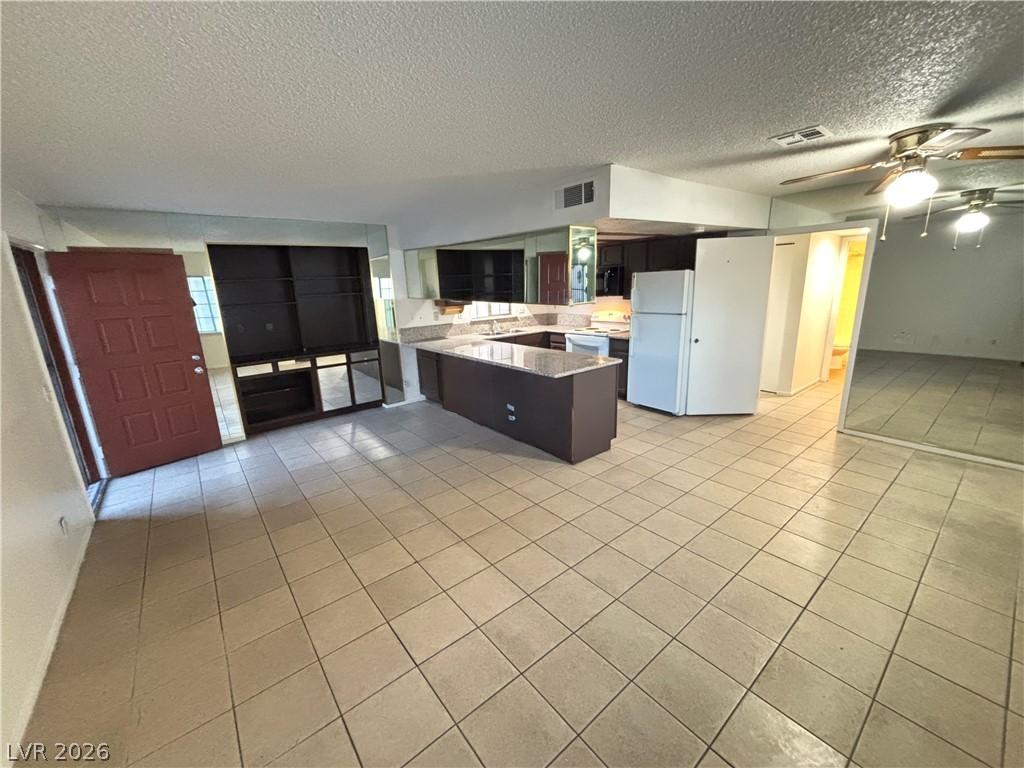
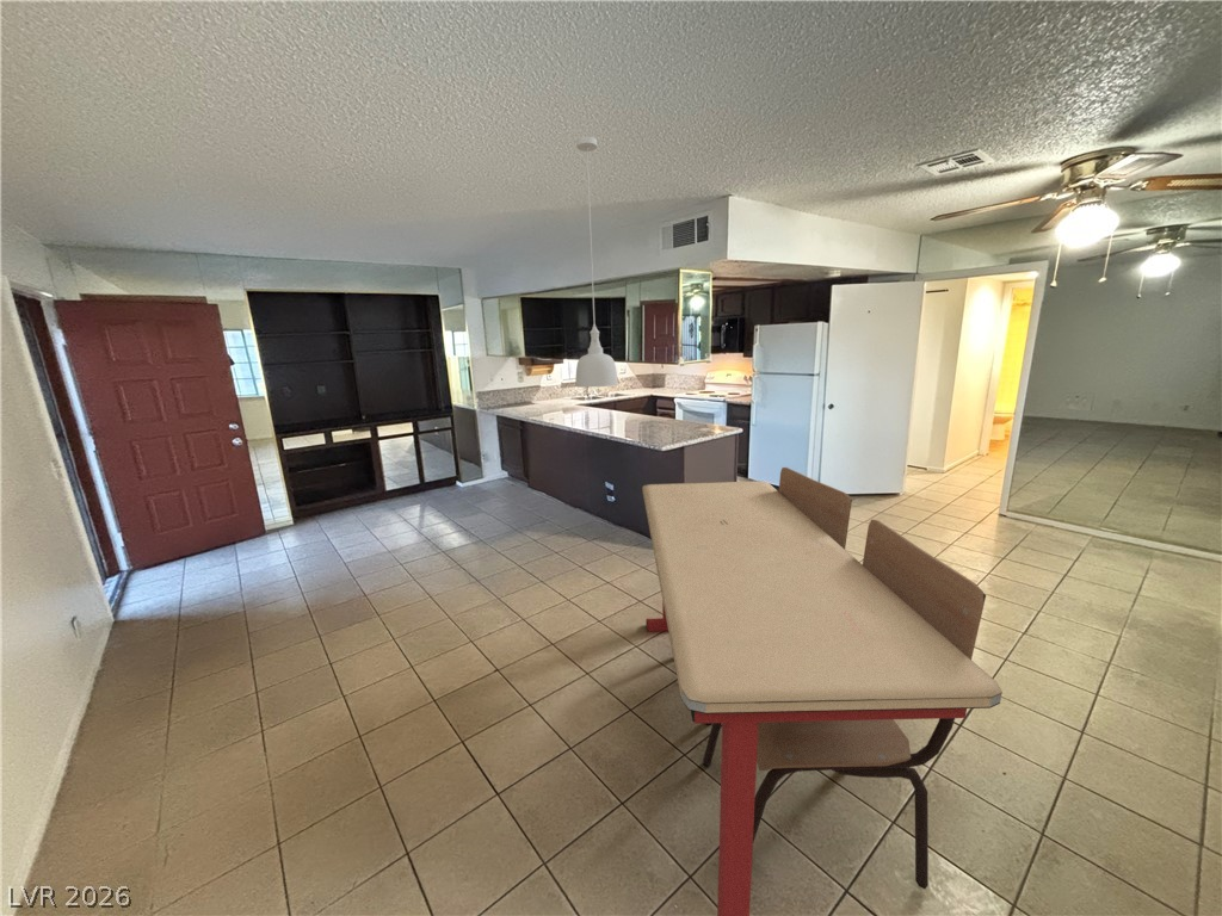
+ pendant light (592, 270)
+ school desk (758, 627)
